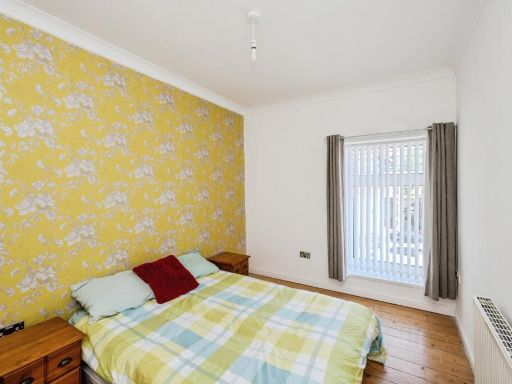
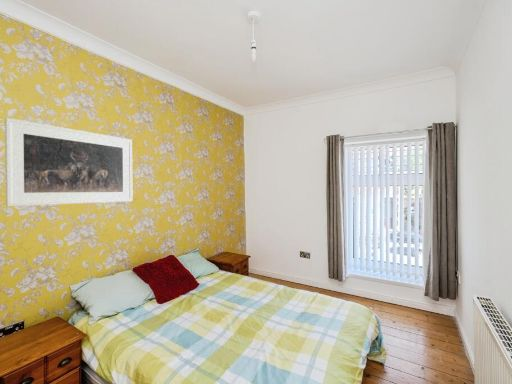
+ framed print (80, 167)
